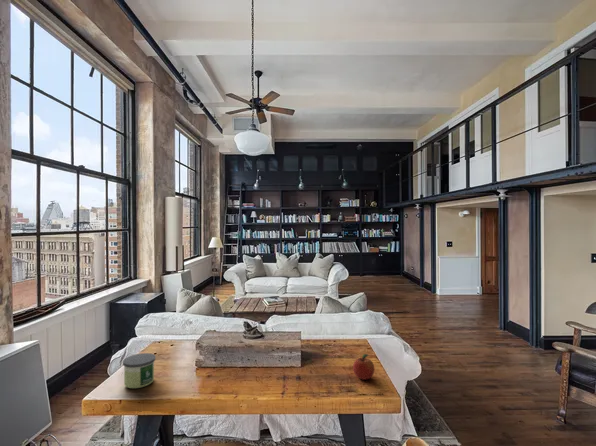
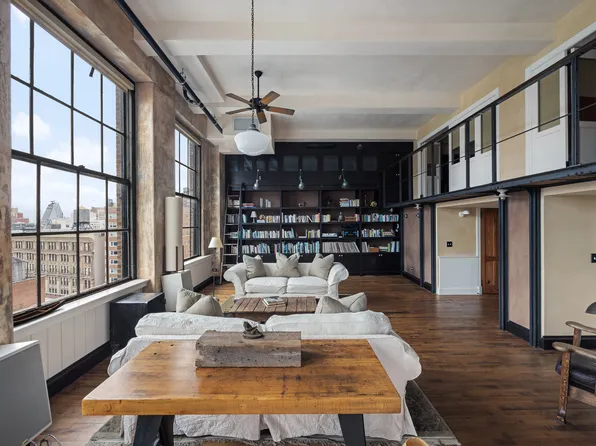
- fruit (363, 366)
- candle (139, 370)
